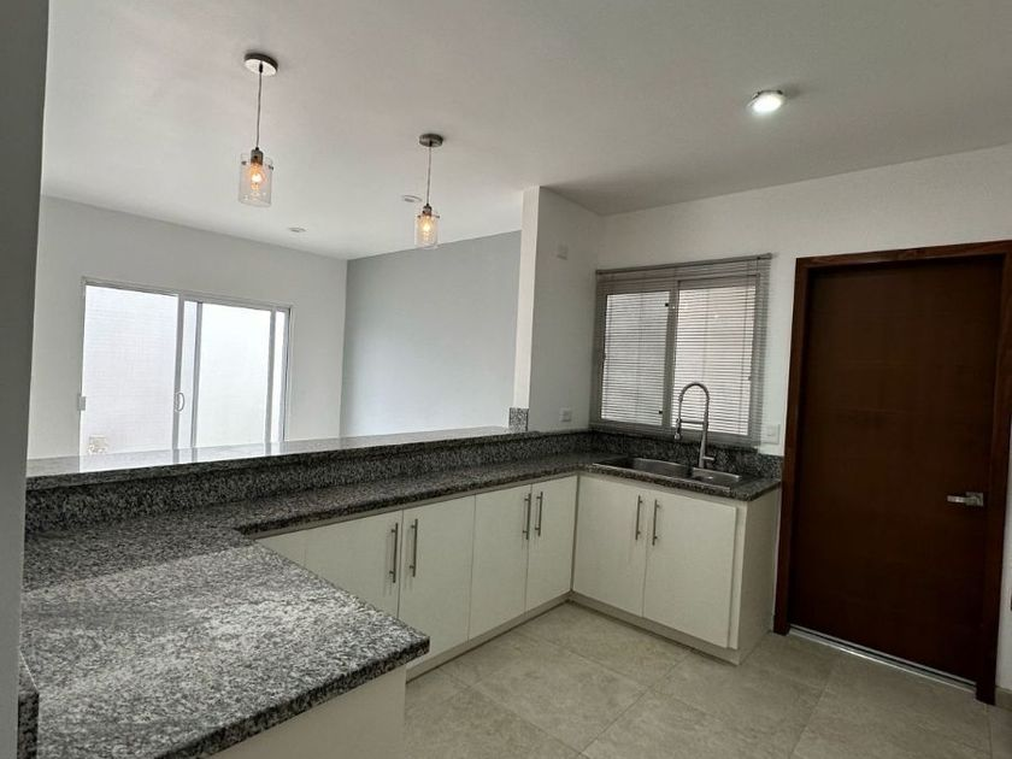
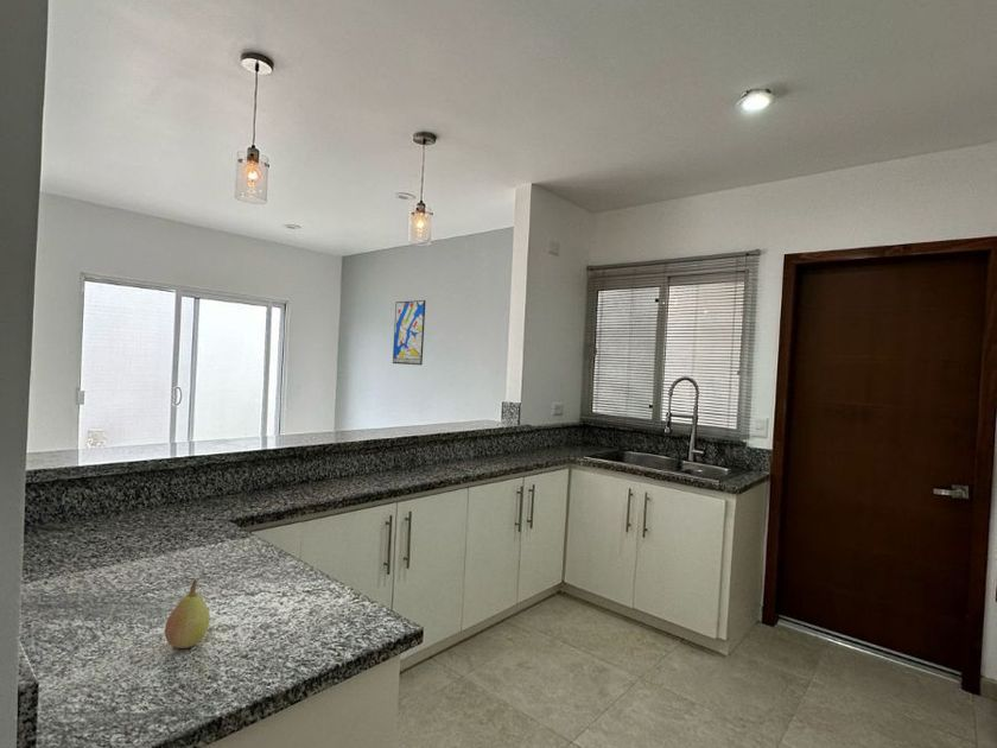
+ fruit (188, 611)
+ wall art (408, 332)
